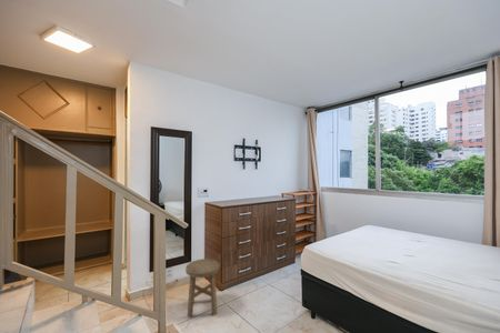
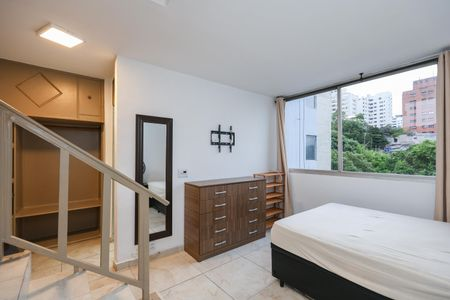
- stool (202, 287)
